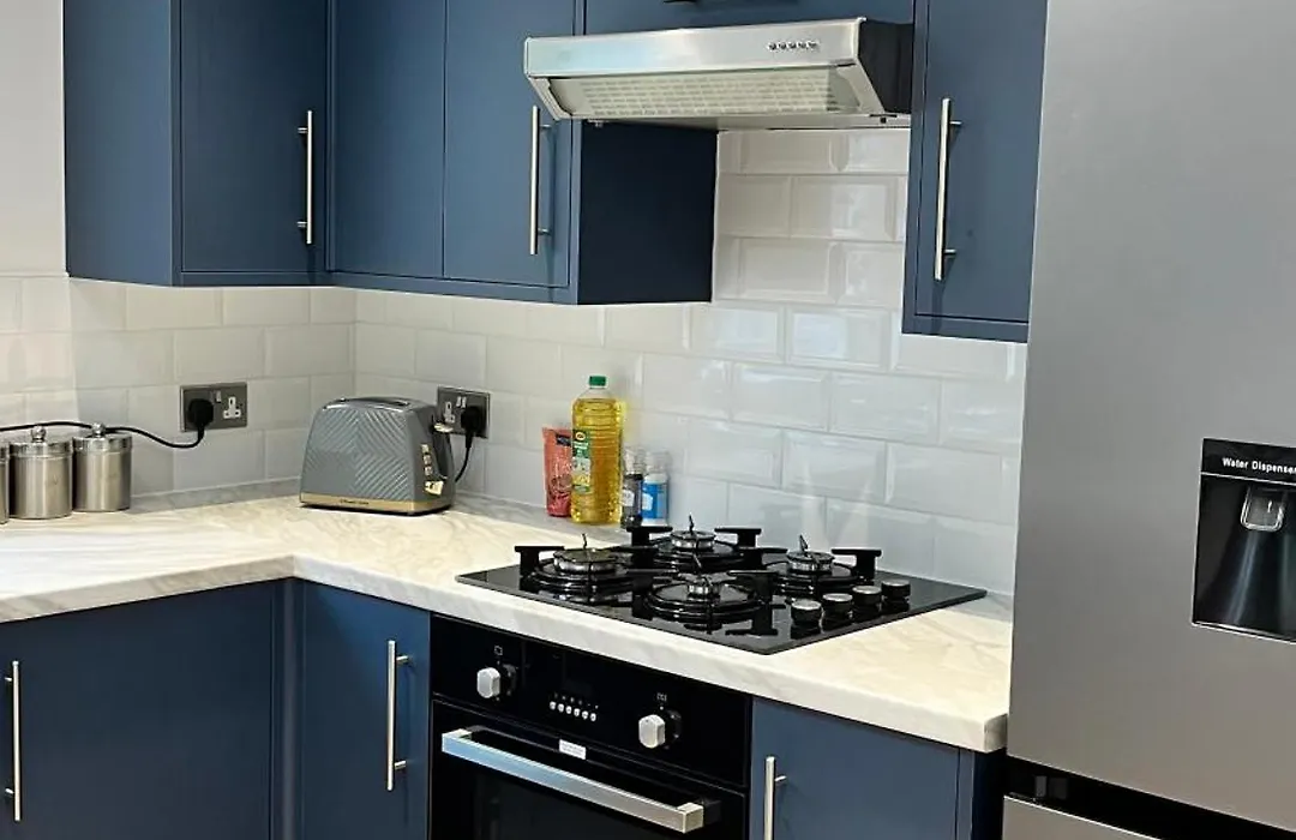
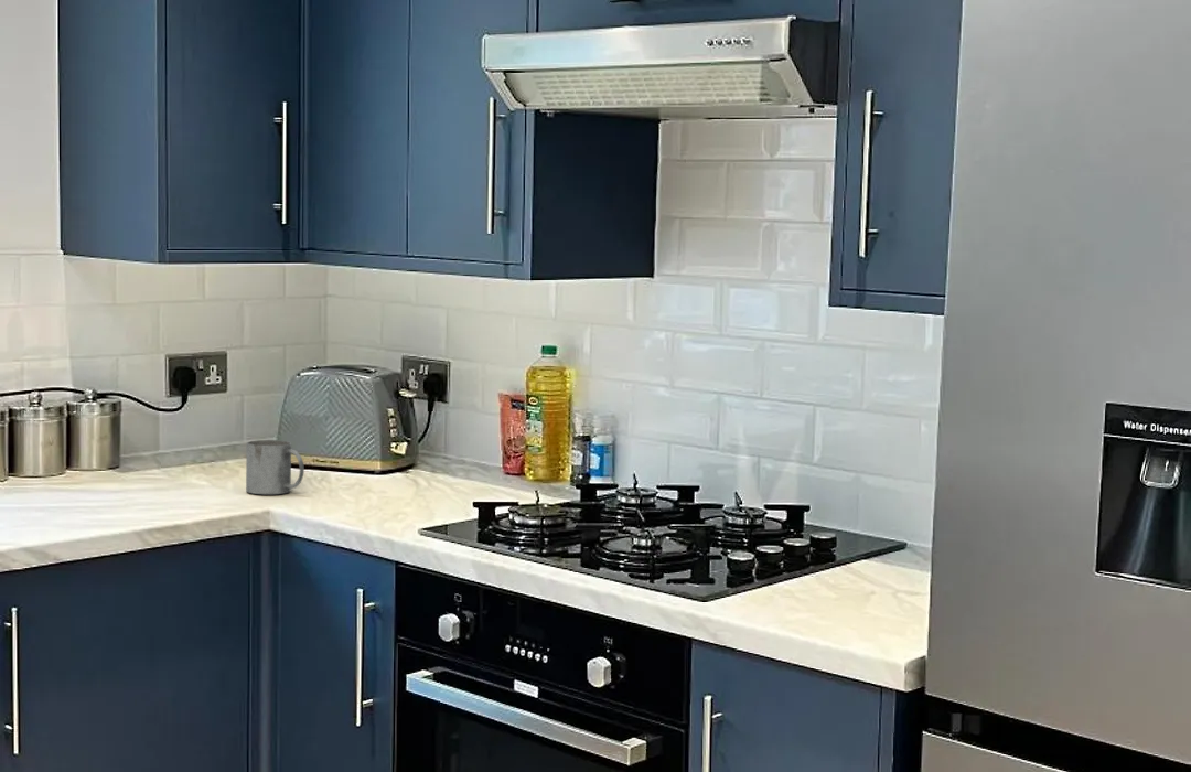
+ mug (276, 468)
